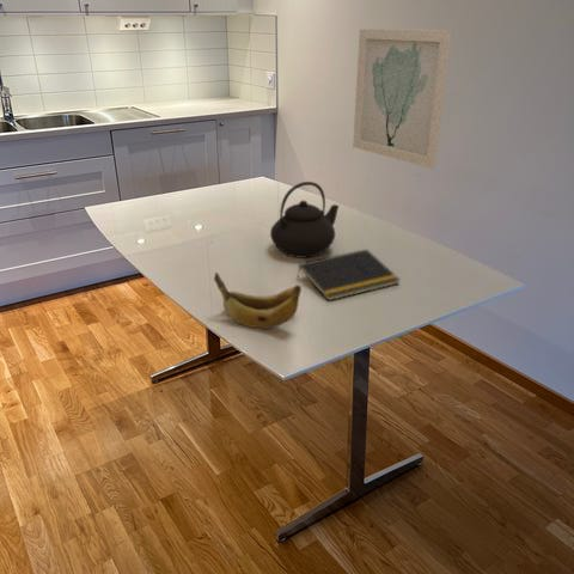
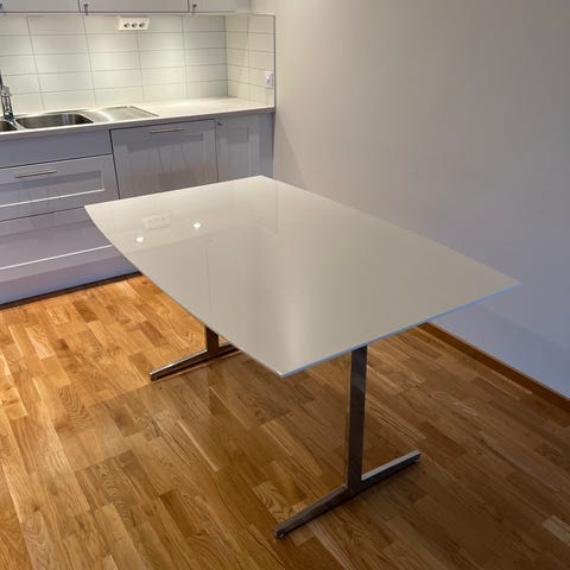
- wall art (396, 96)
- banana (263, 299)
- teapot (309, 215)
- notepad (348, 273)
